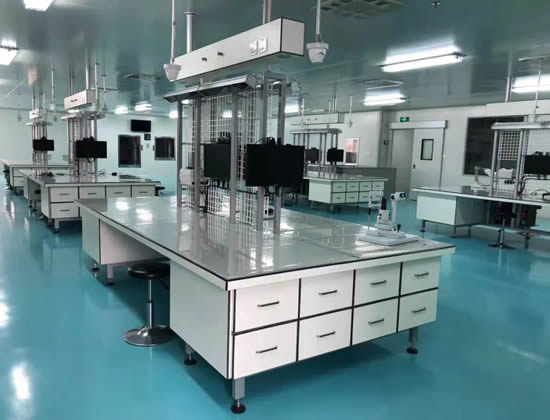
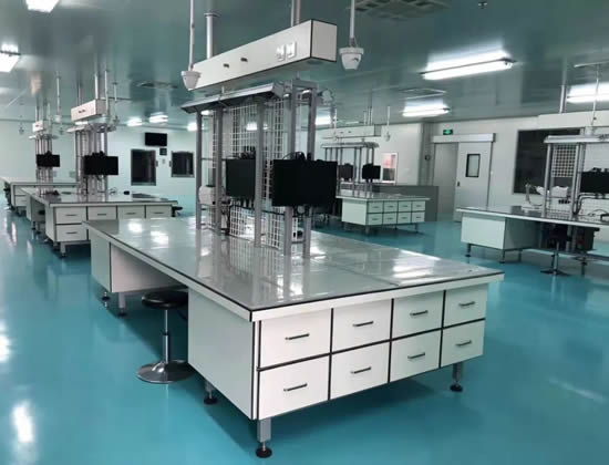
- slit lamp (389, 215)
